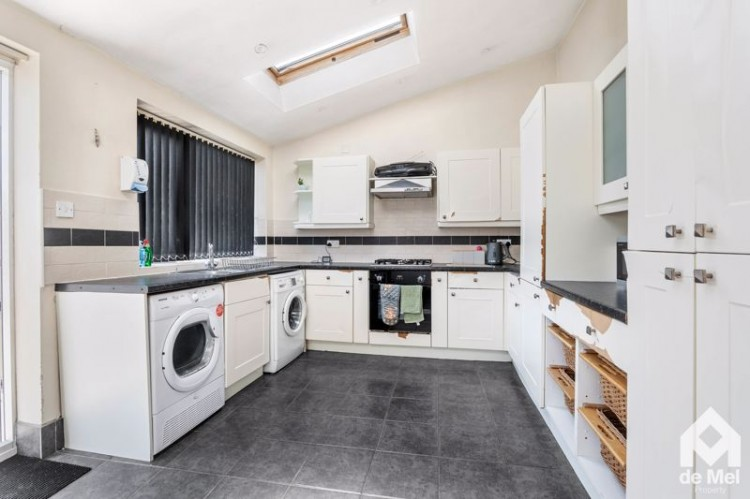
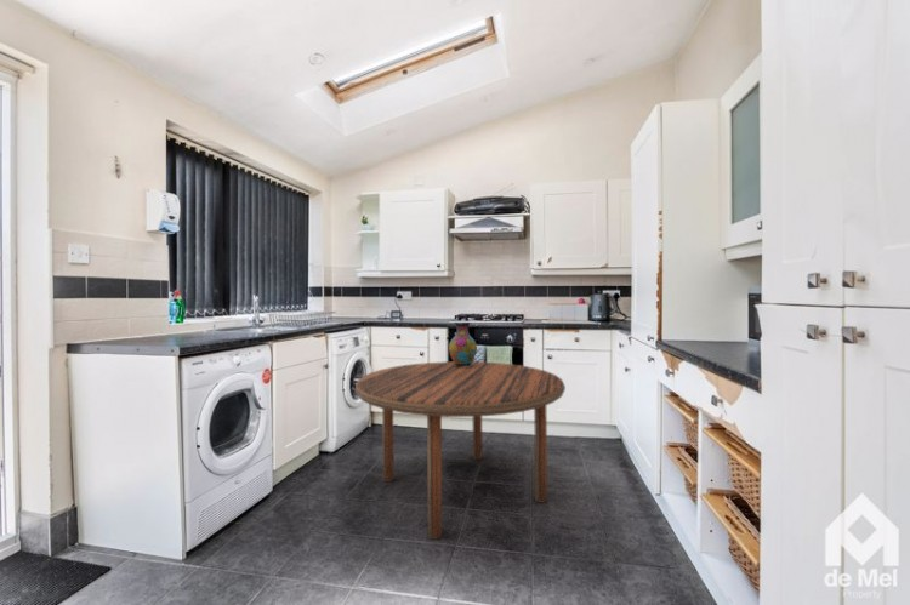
+ dining table (473, 433)
+ vase (462, 343)
